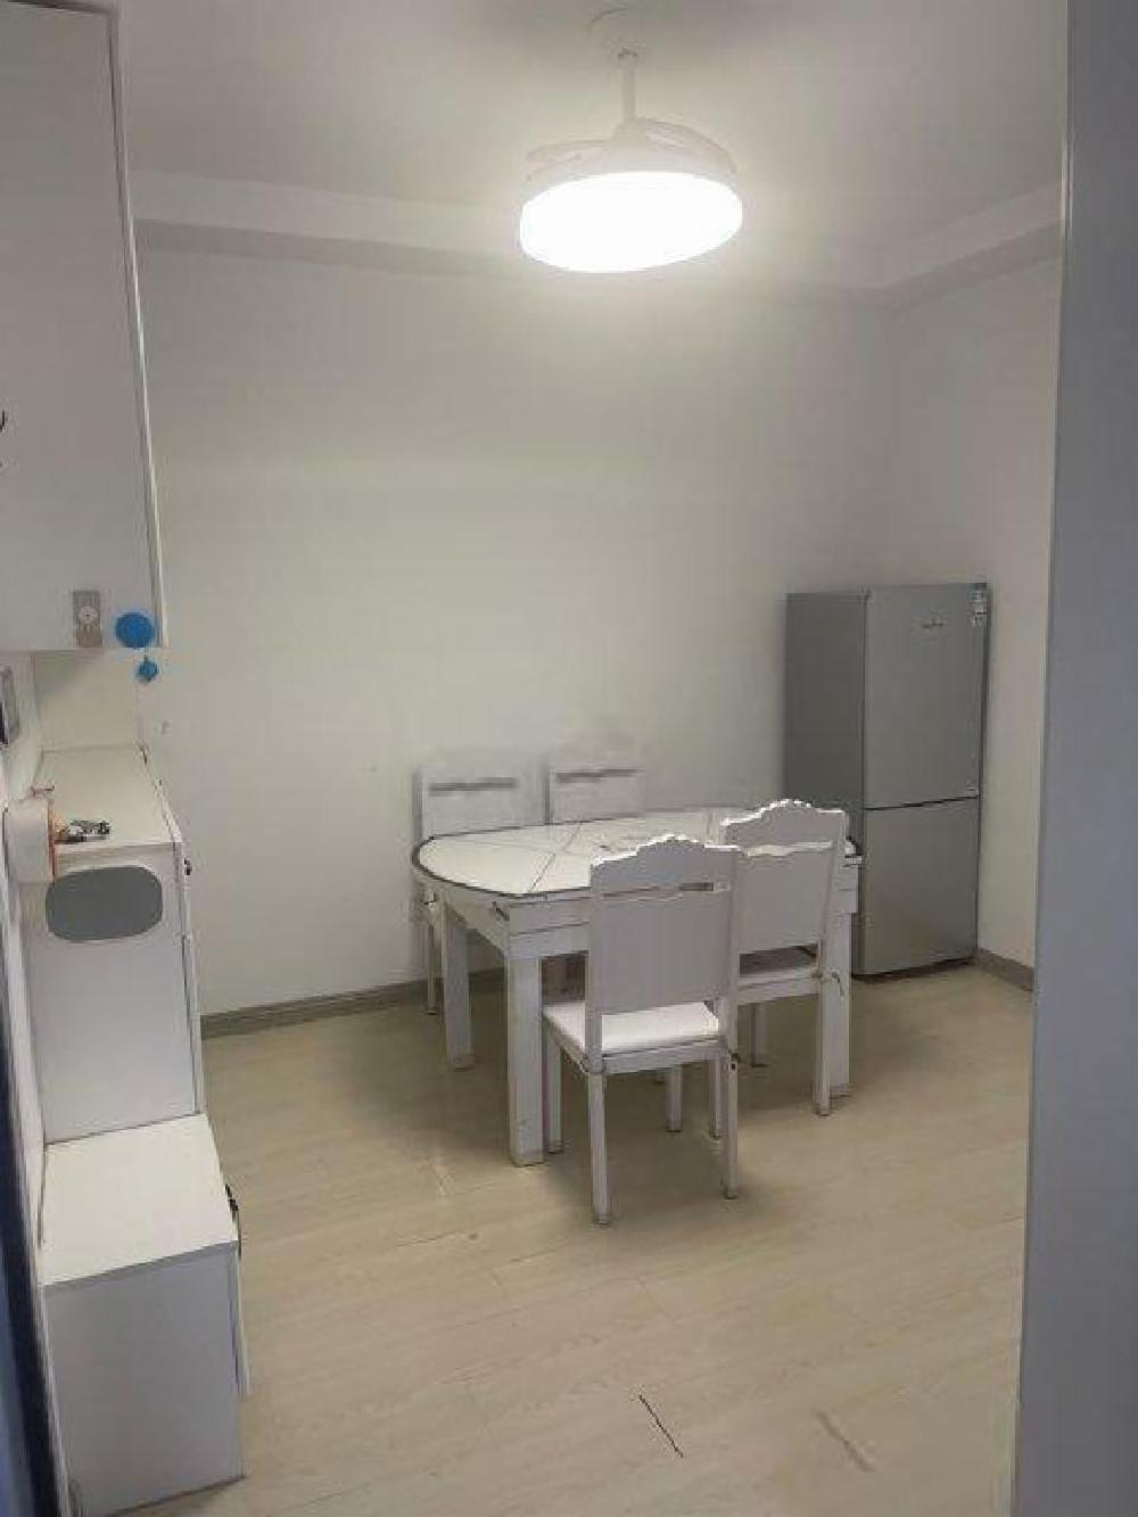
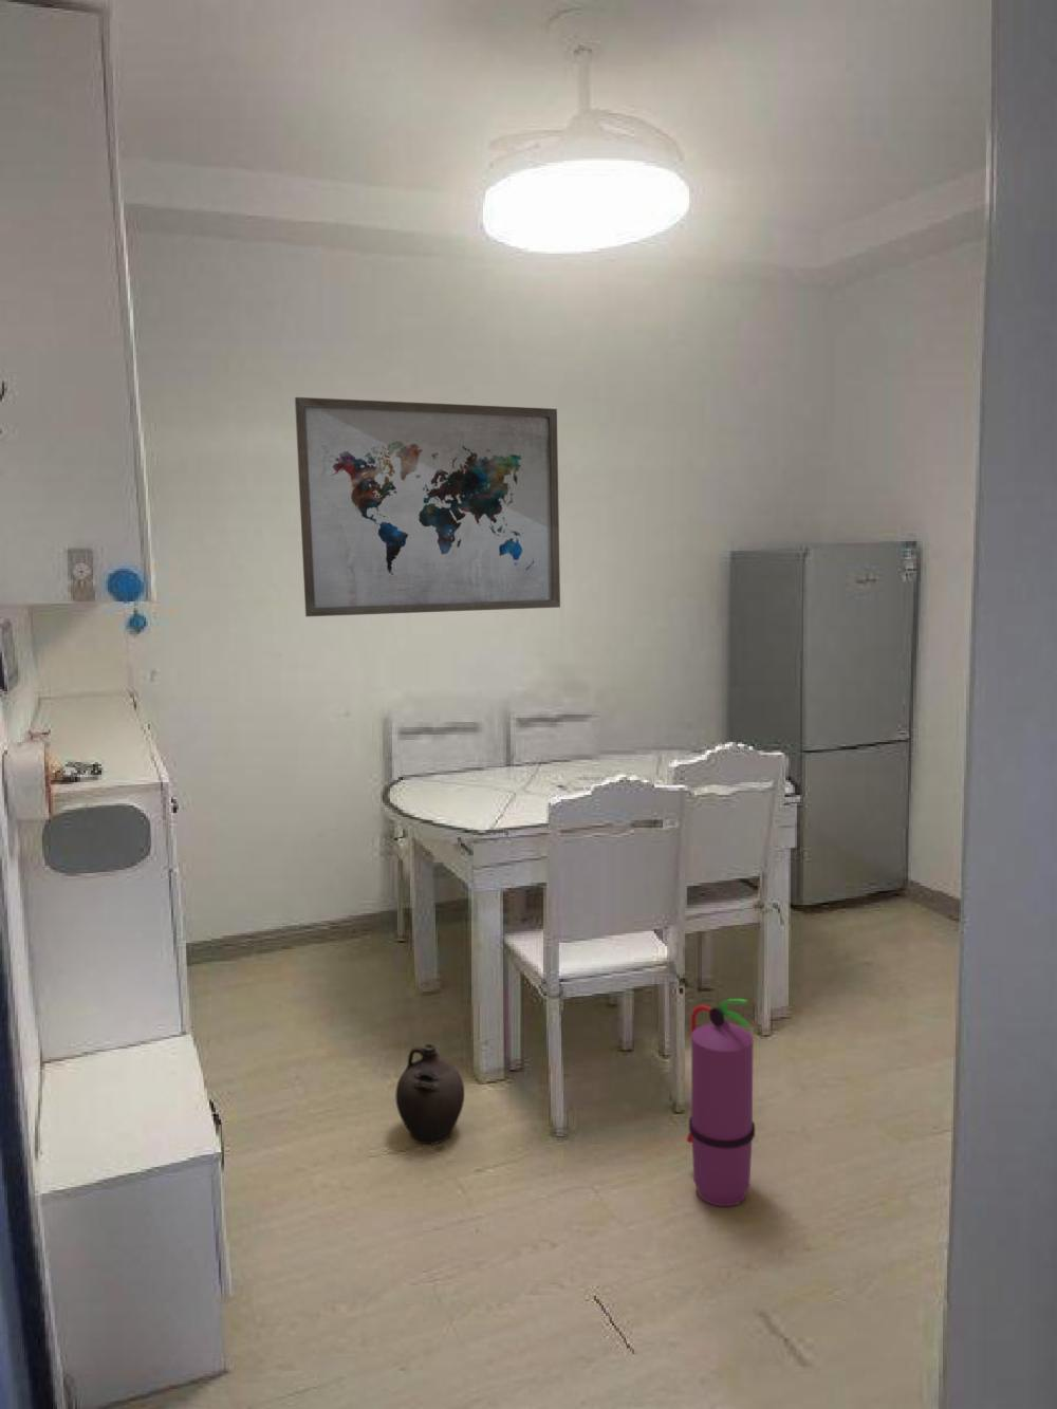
+ ceramic jug (430, 1089)
+ fire extinguisher (716, 1089)
+ wall art (435, 509)
